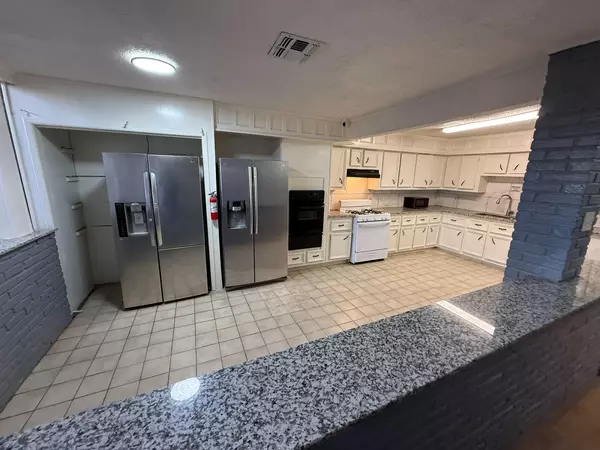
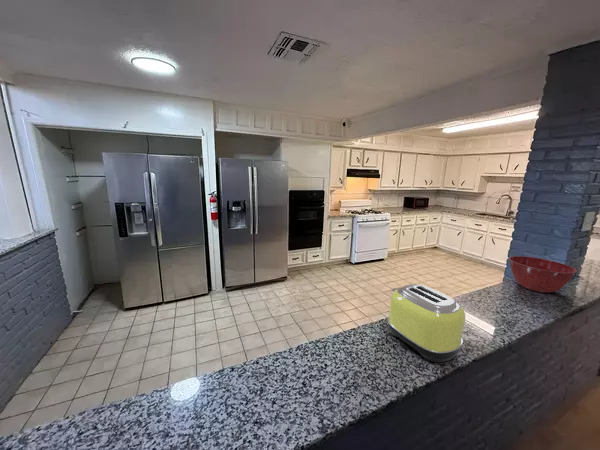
+ toaster (421, 316)
+ mixing bowl (538, 275)
